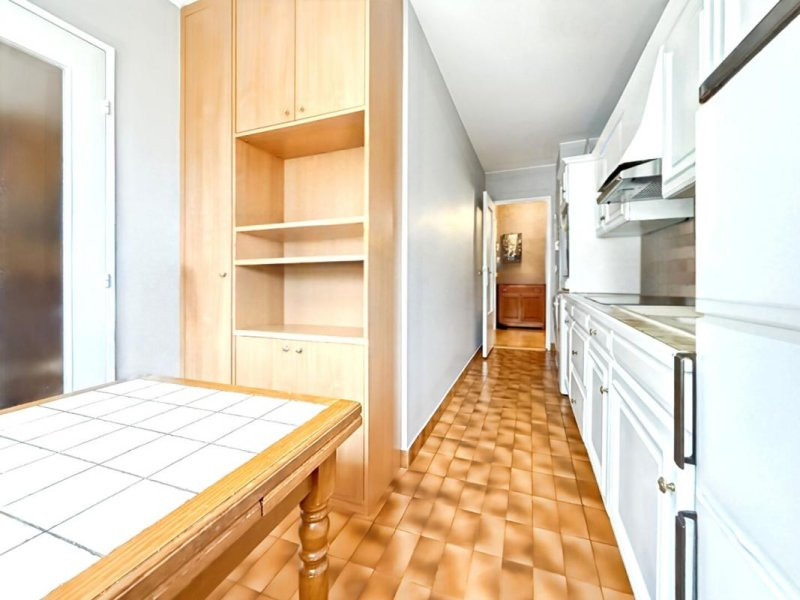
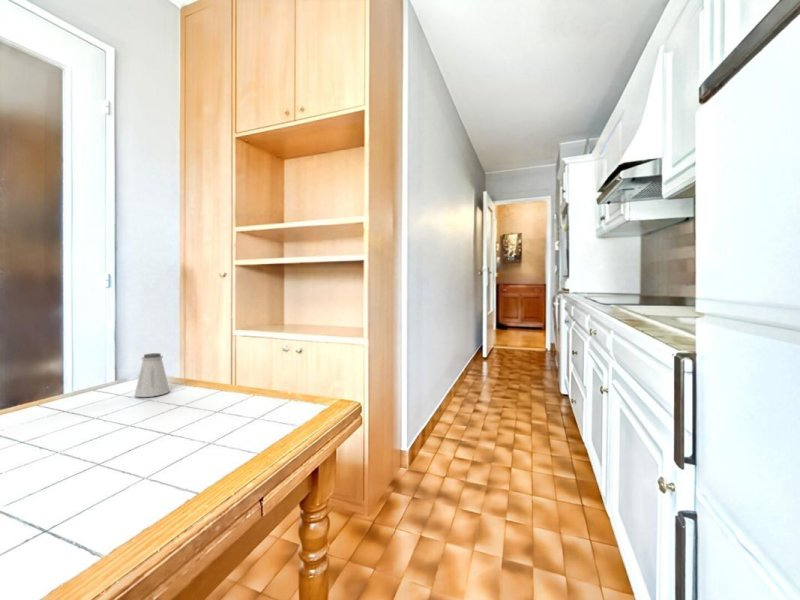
+ saltshaker (152, 373)
